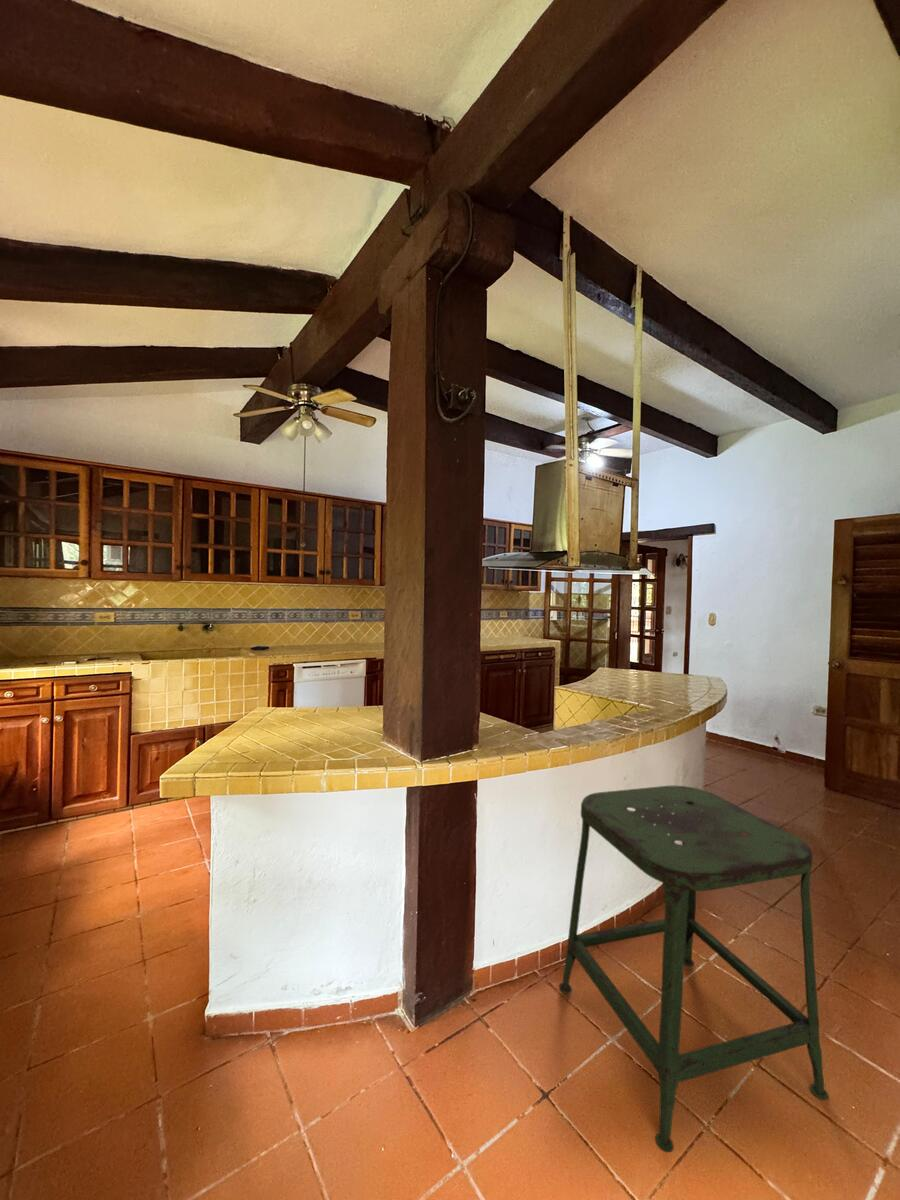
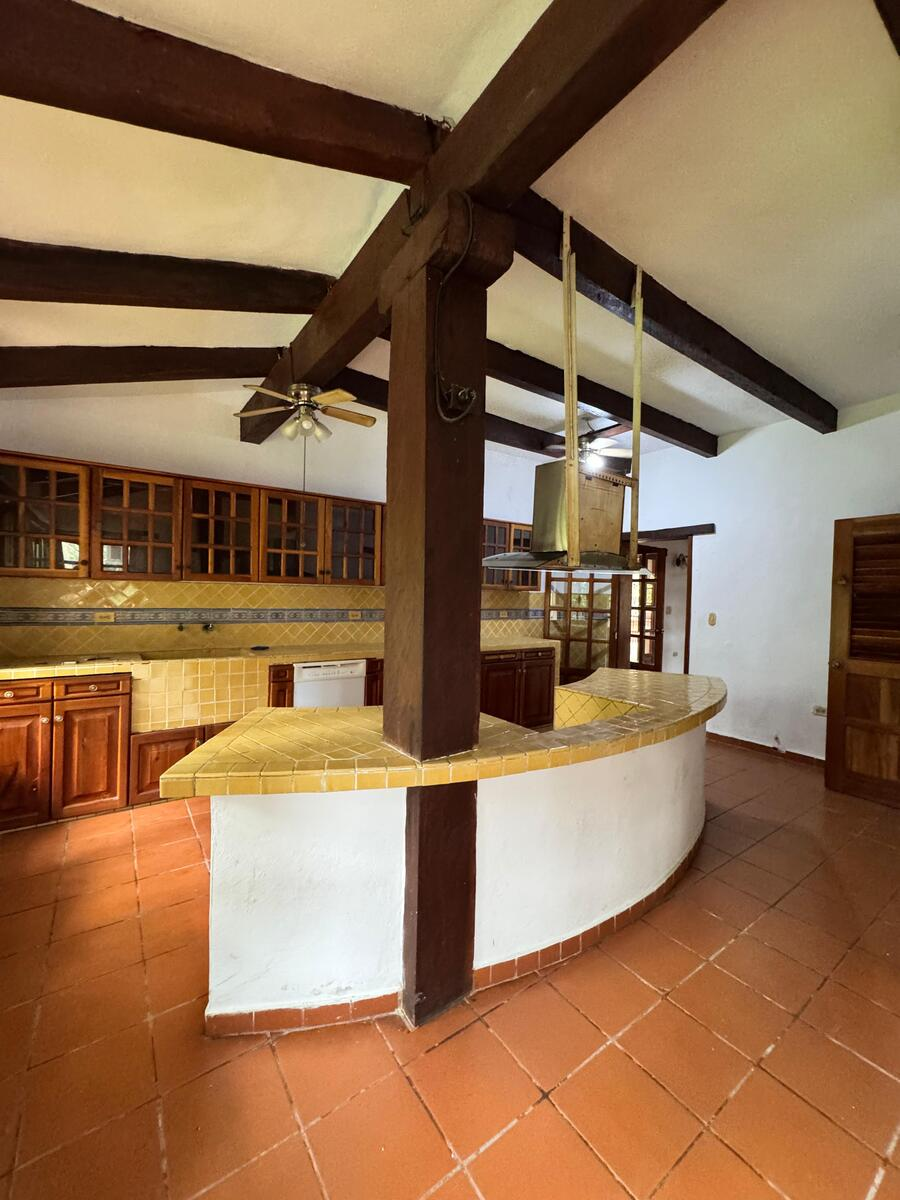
- stool (681, 929)
